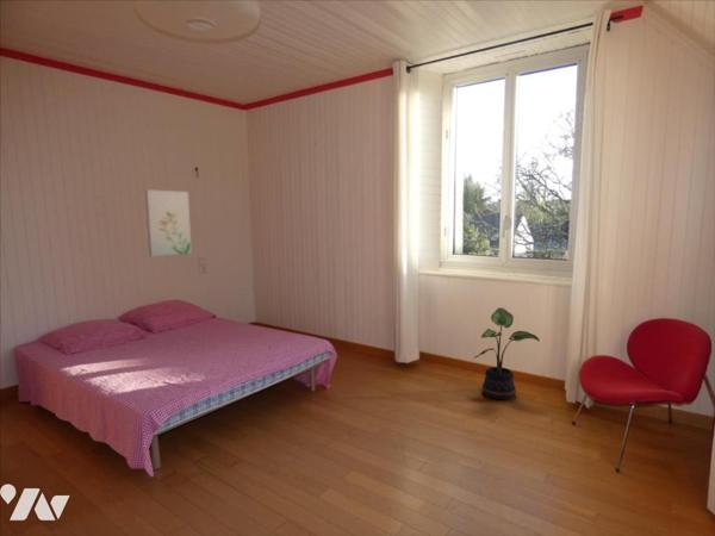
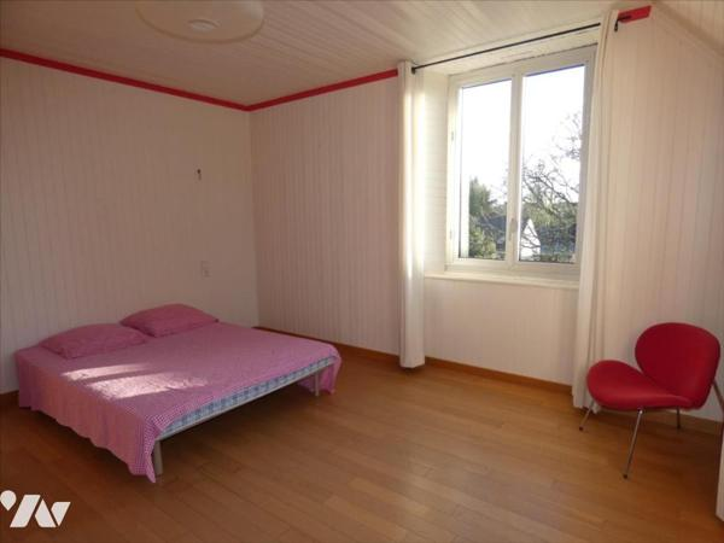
- wall art (169, 223)
- potted plant (503, 354)
